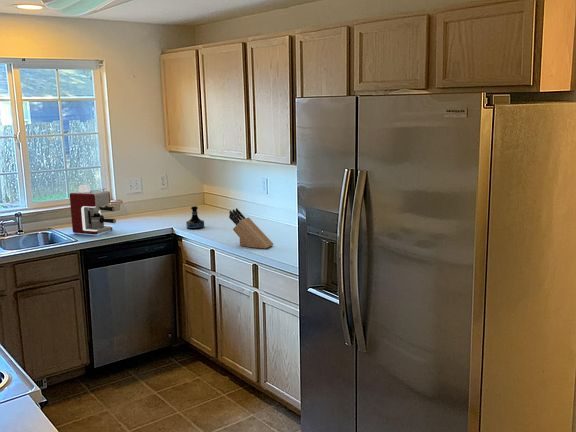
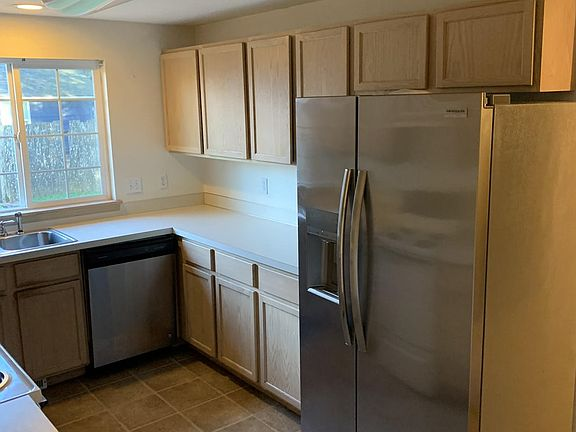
- coffee maker (96, 208)
- knife block (249, 227)
- tequila bottle (194, 217)
